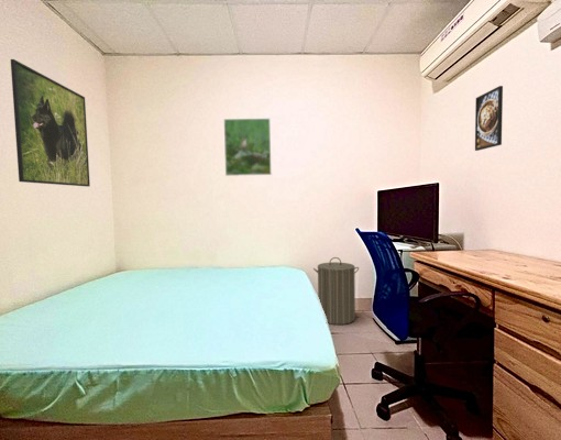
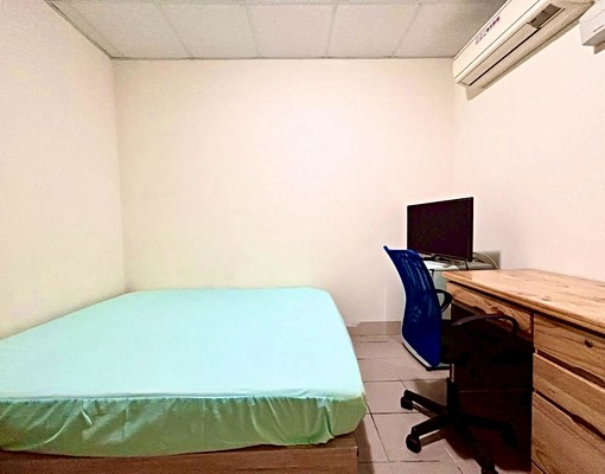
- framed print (56, 133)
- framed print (487, 120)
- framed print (248, 146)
- laundry hamper (336, 287)
